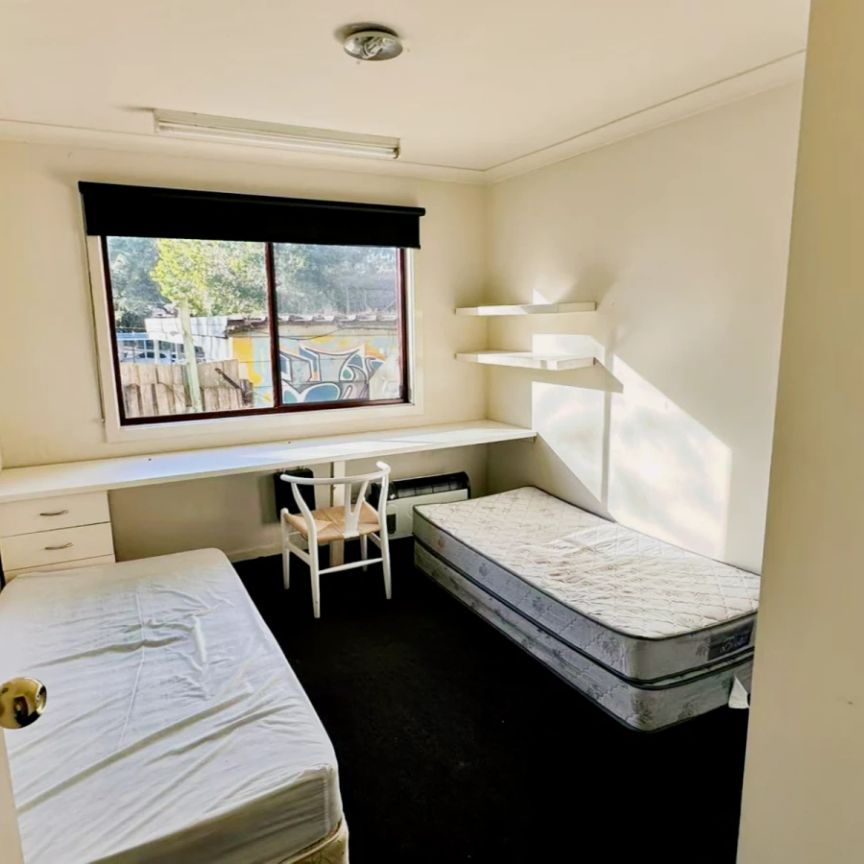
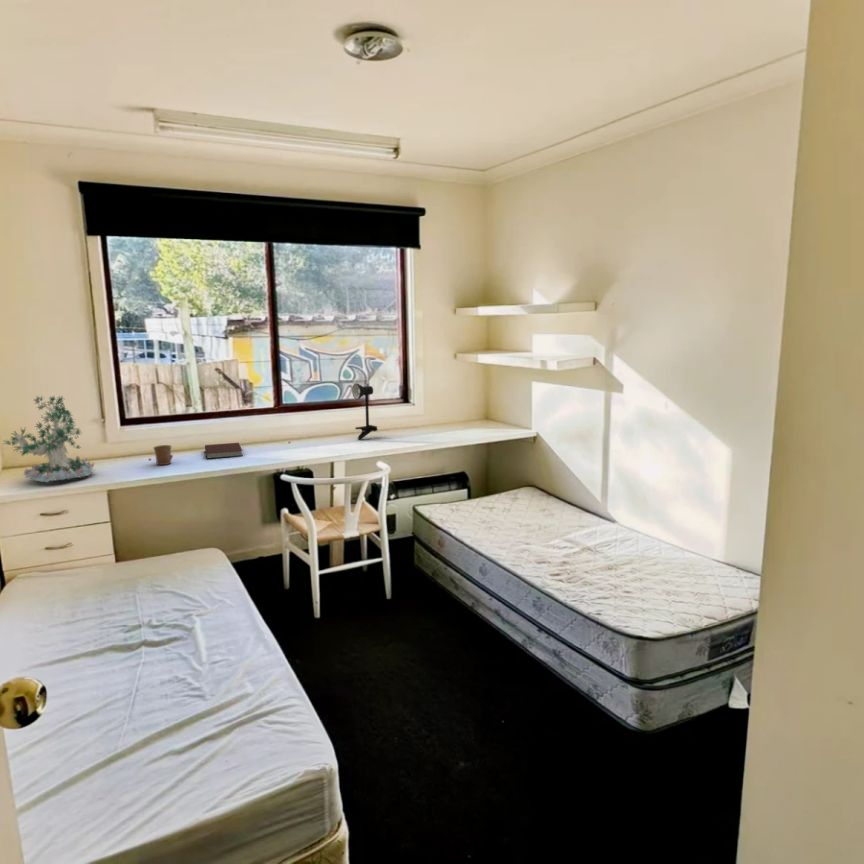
+ plant (54, 438)
+ notebook (223, 450)
+ mug (163, 454)
+ desk lamp (366, 411)
